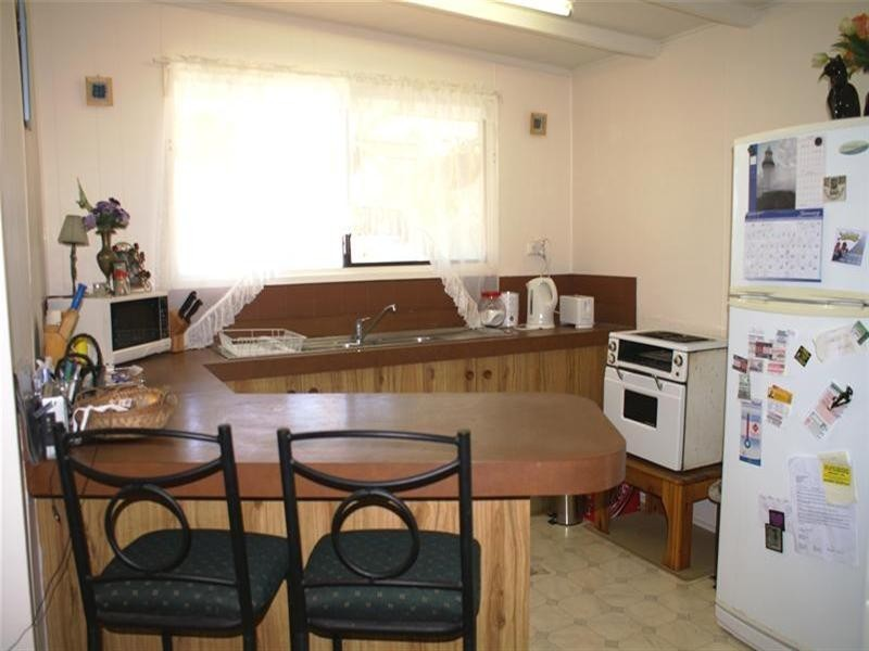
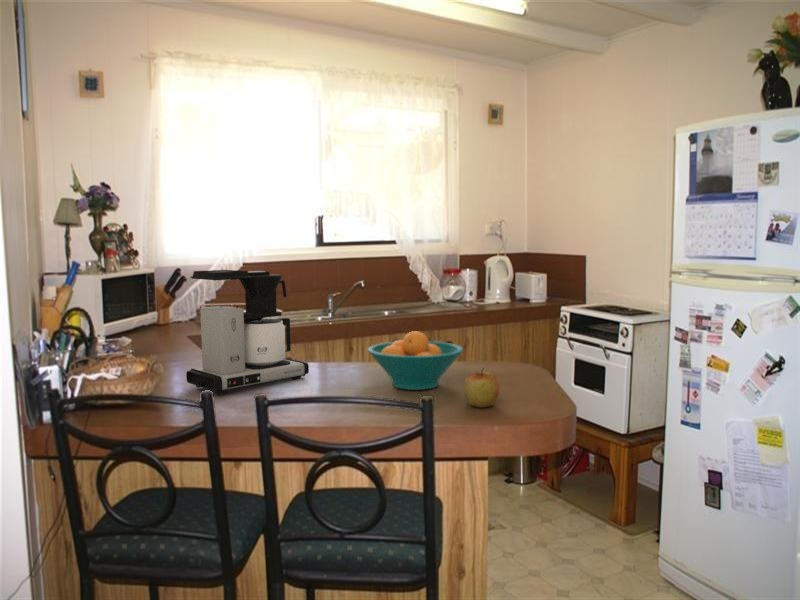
+ coffee maker (247, 326)
+ fruit bowl (415, 358)
+ apple (481, 386)
